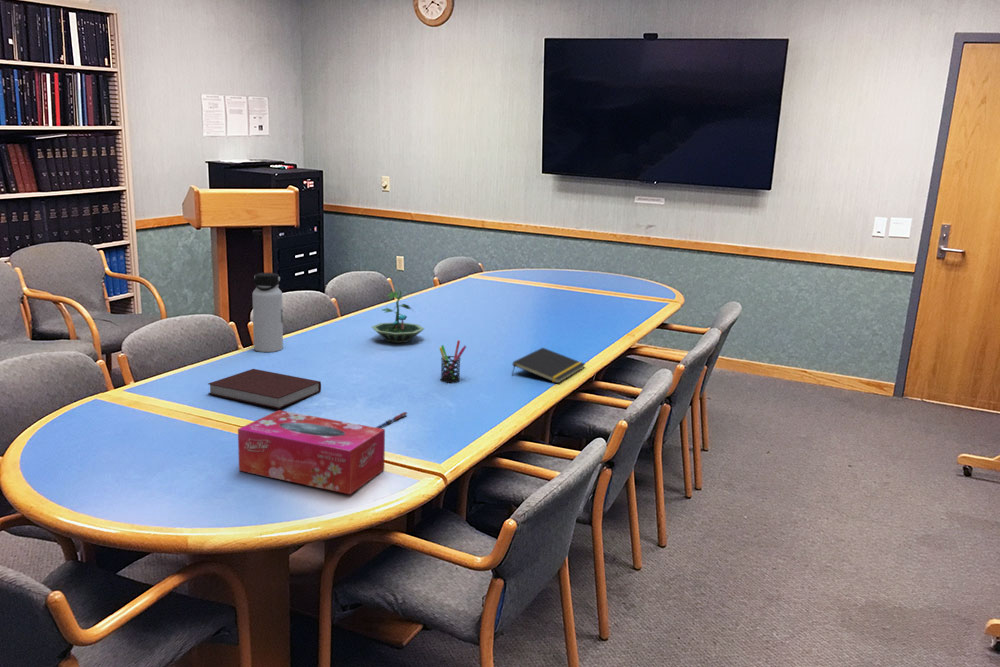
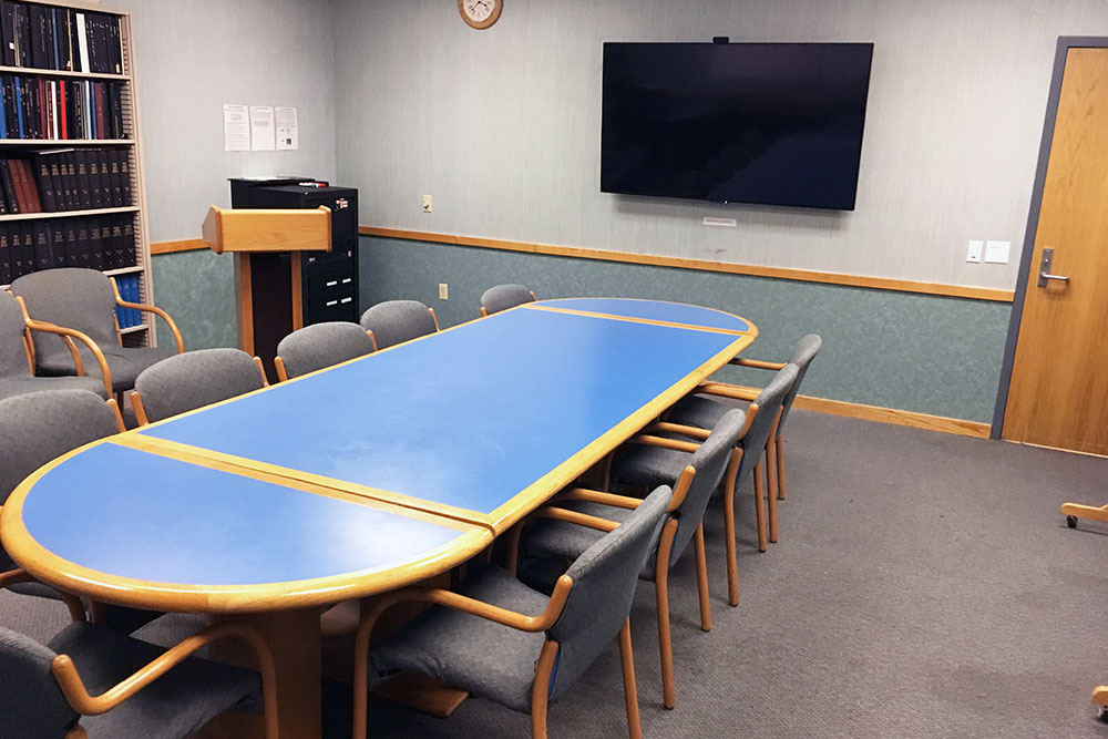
- terrarium (398, 299)
- pen (390, 420)
- water bottle (267, 311)
- tissue box (312, 449)
- notepad (549, 364)
- pen holder (450, 361)
- notebook (265, 387)
